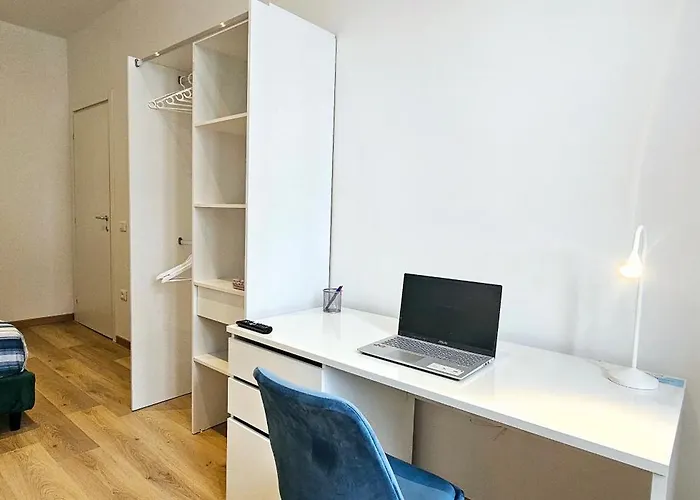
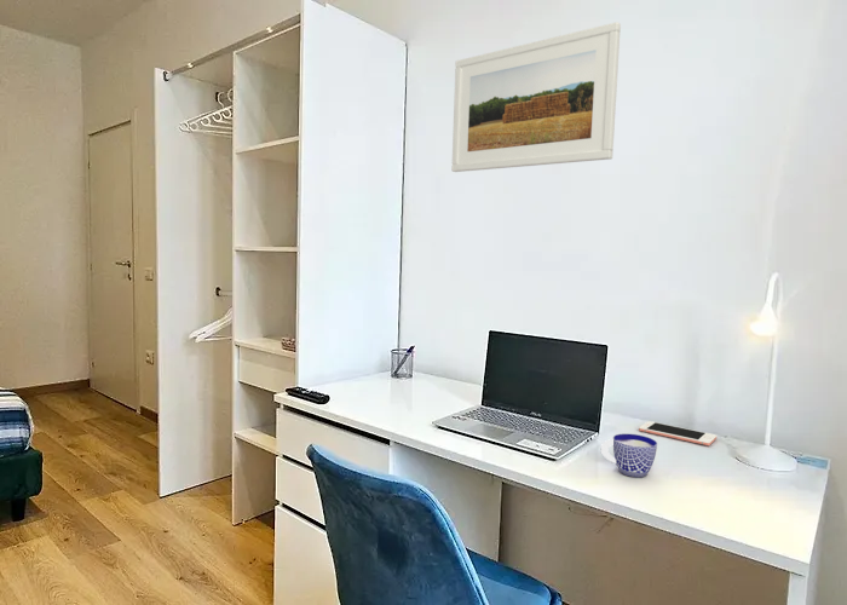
+ cup (627, 454)
+ cell phone (676, 432)
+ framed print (526, 105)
